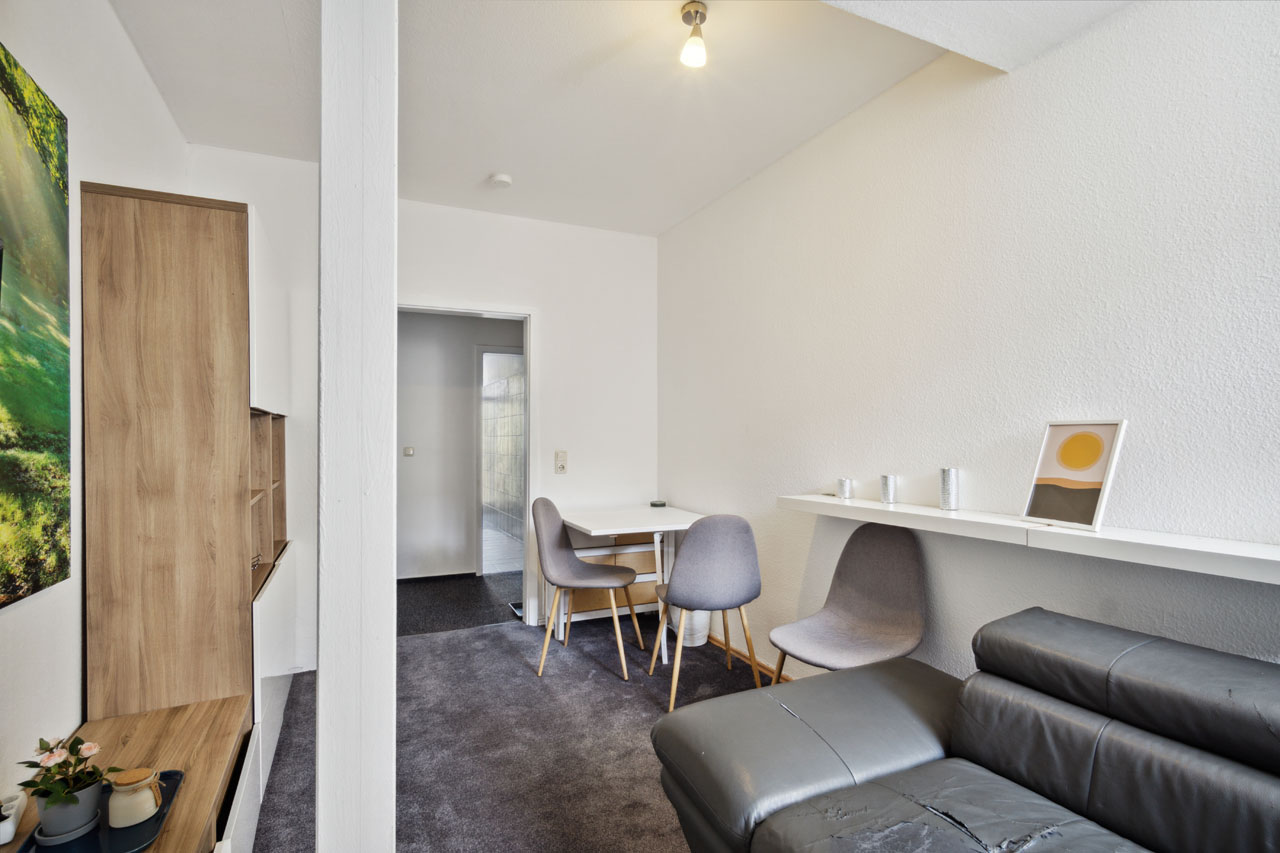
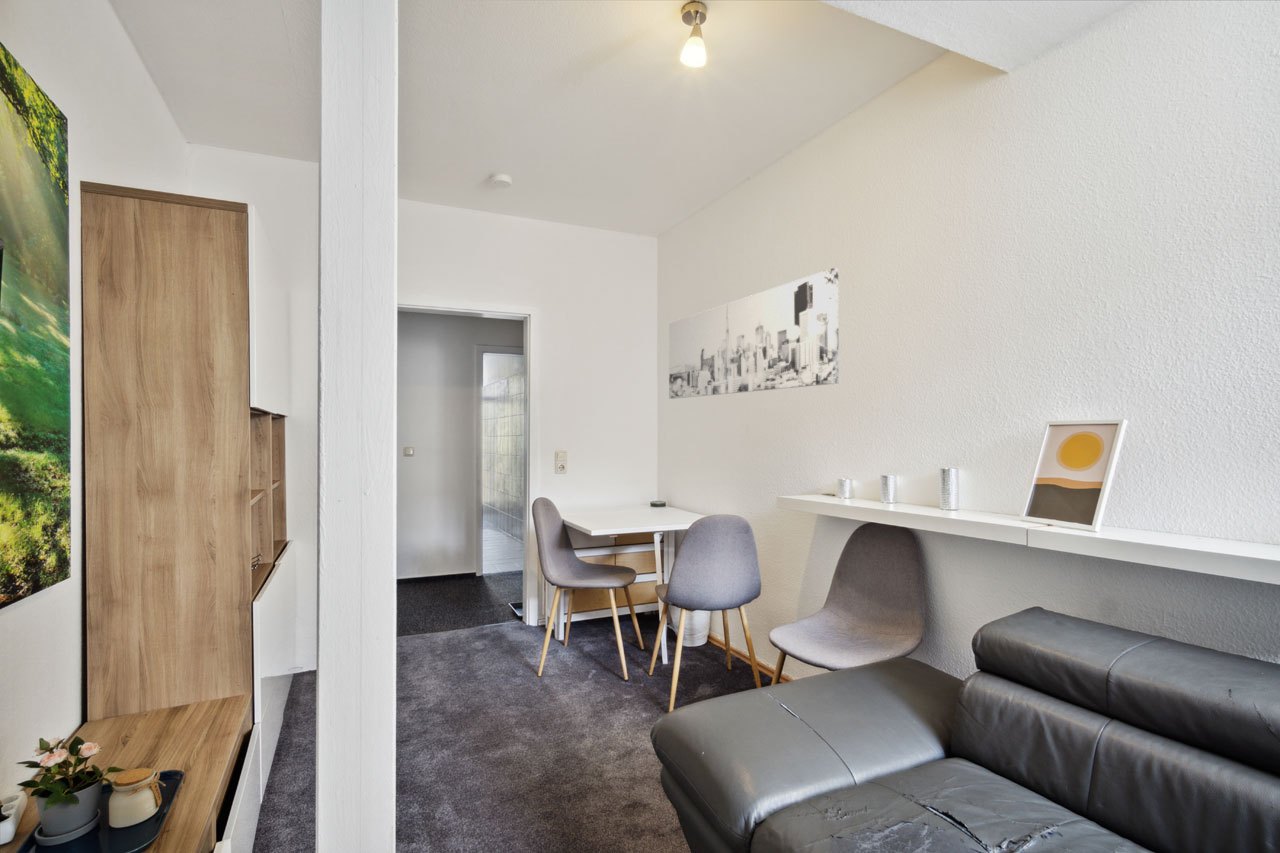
+ wall art (736, 347)
